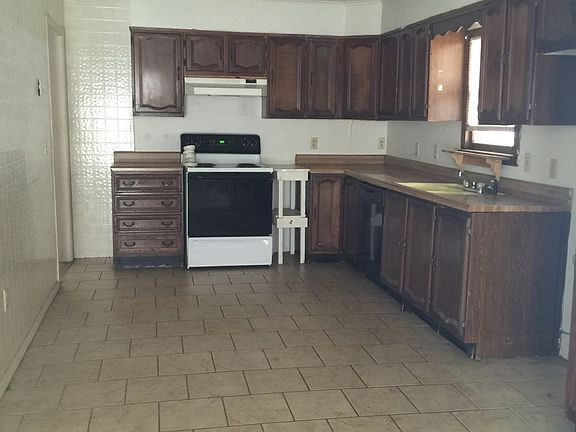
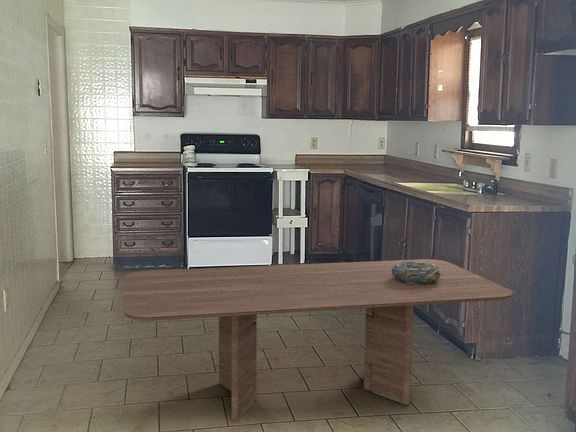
+ dining table (306, 311)
+ decorative bowl (416, 271)
